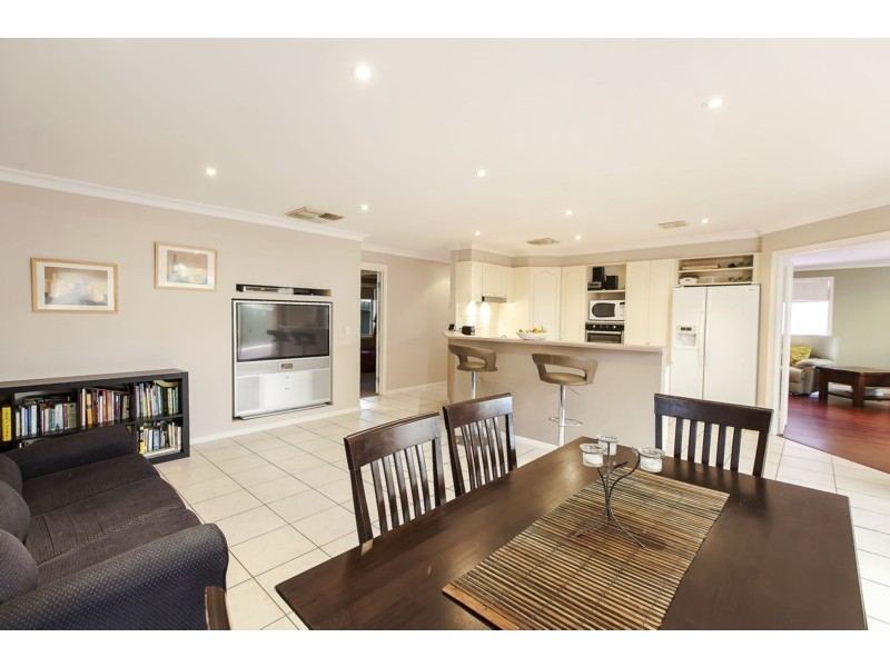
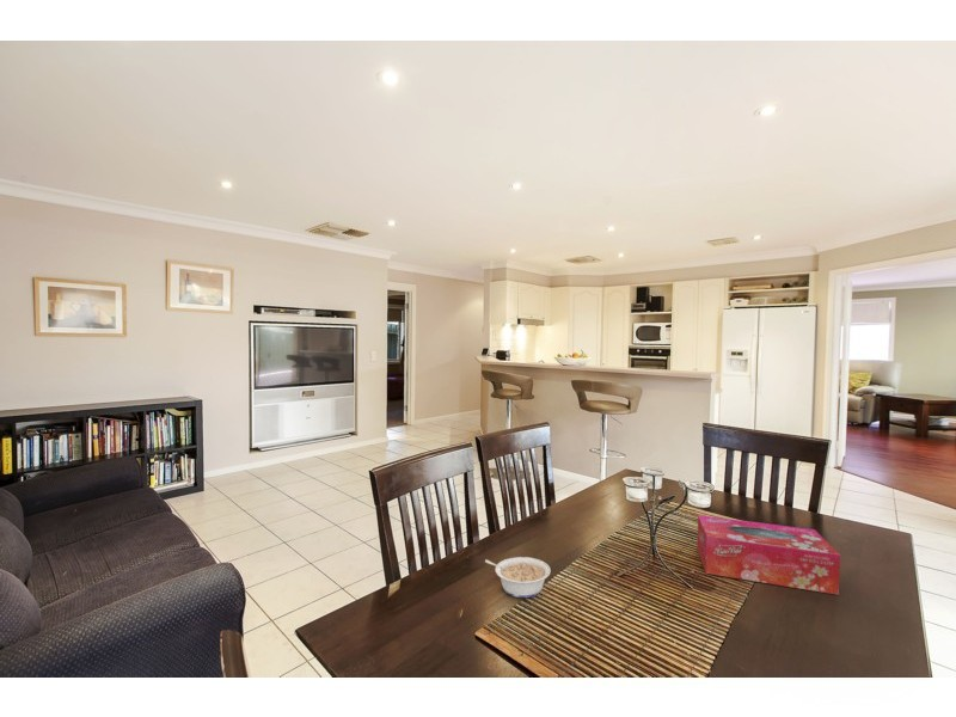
+ tissue box (761, 551)
+ legume (520, 576)
